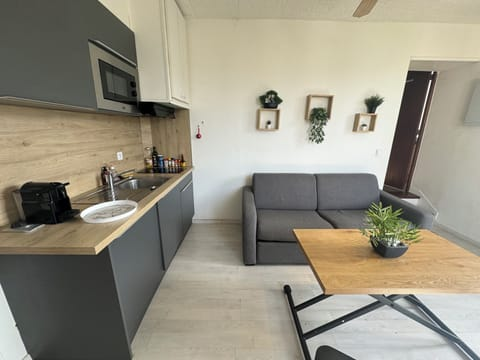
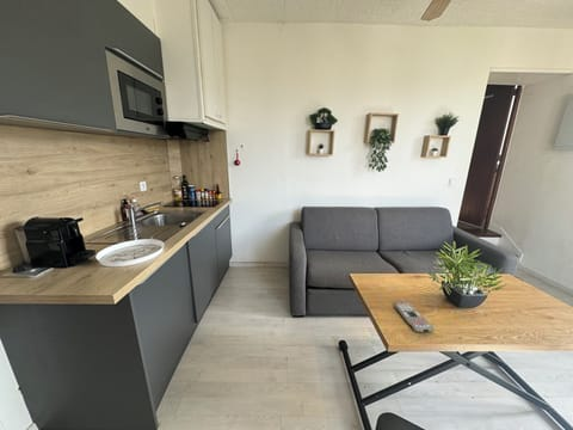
+ remote control (411, 315)
